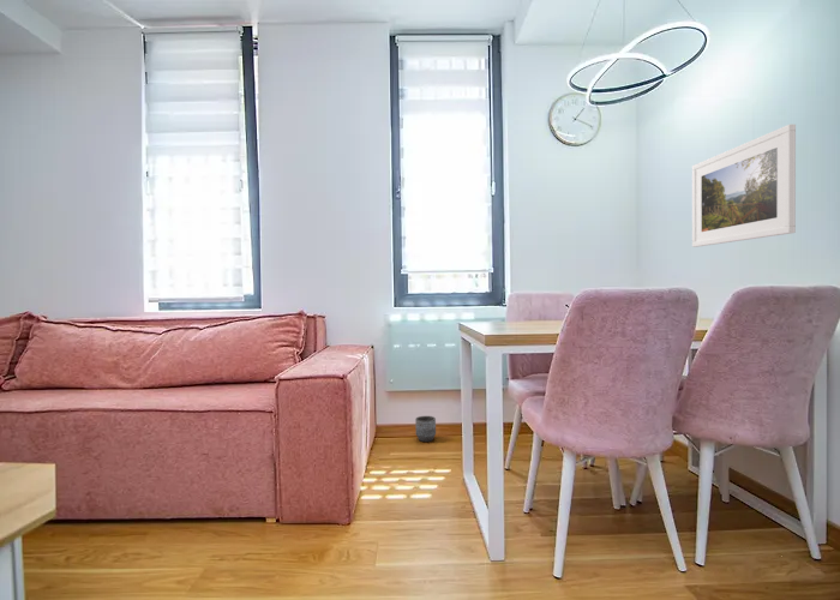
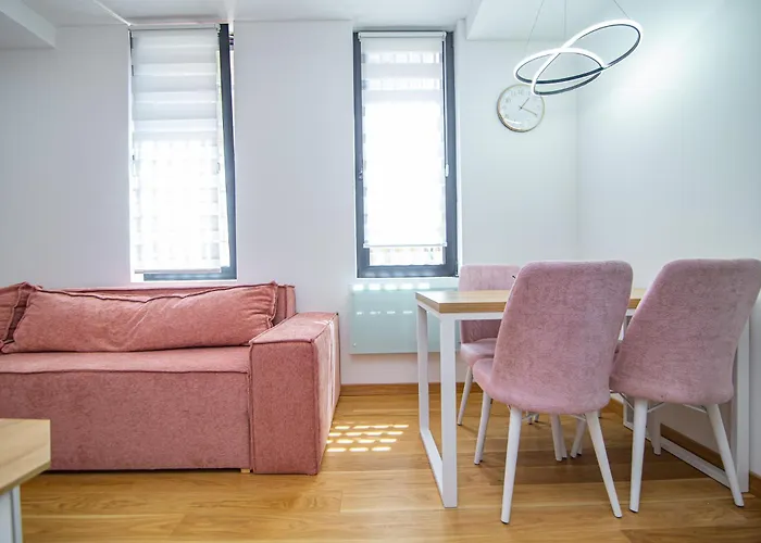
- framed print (736, 194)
- planter (425, 428)
